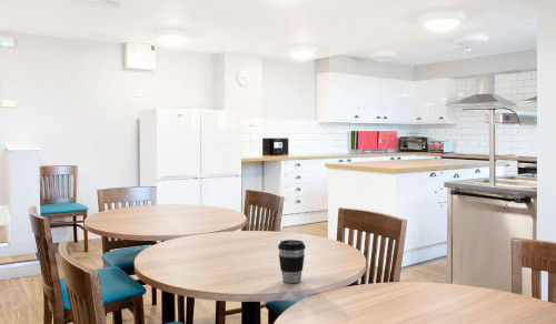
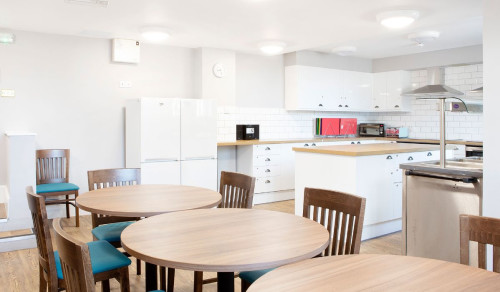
- coffee cup (291, 261)
